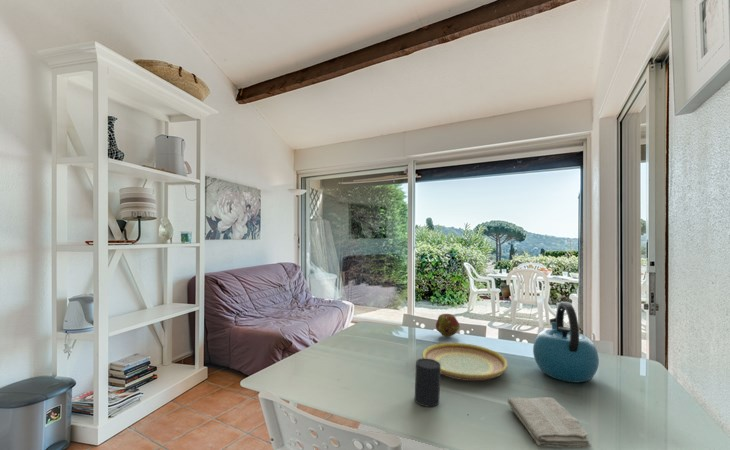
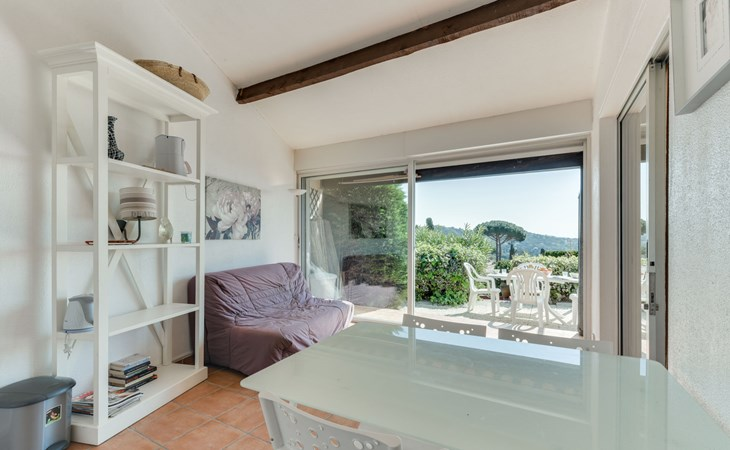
- fruit (447, 325)
- cup (427, 381)
- washcloth (545, 418)
- kettle (563, 336)
- plate (463, 362)
